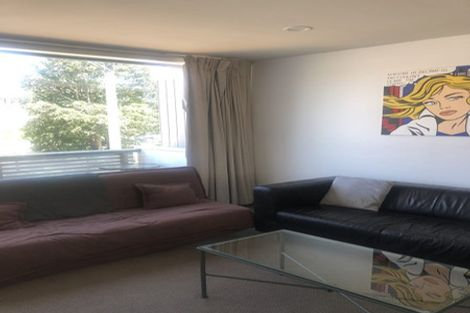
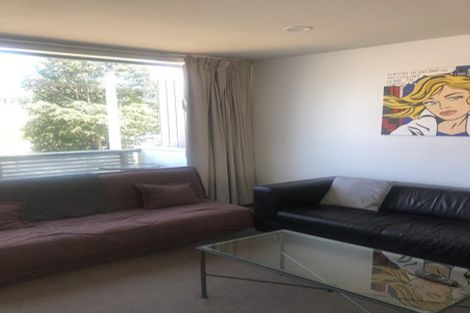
+ remote control (435, 277)
